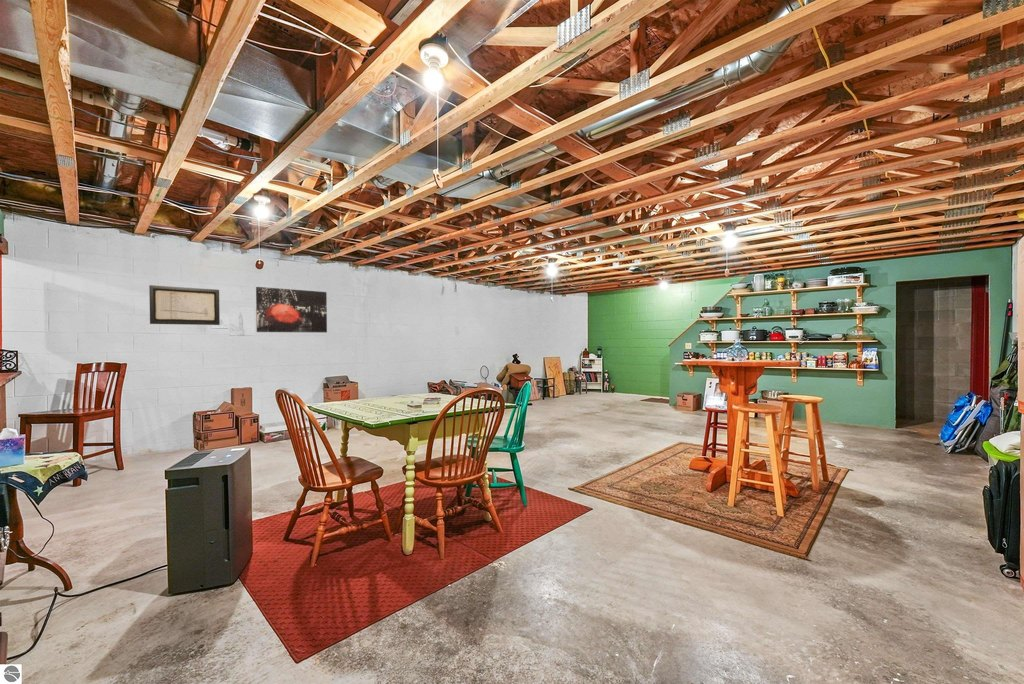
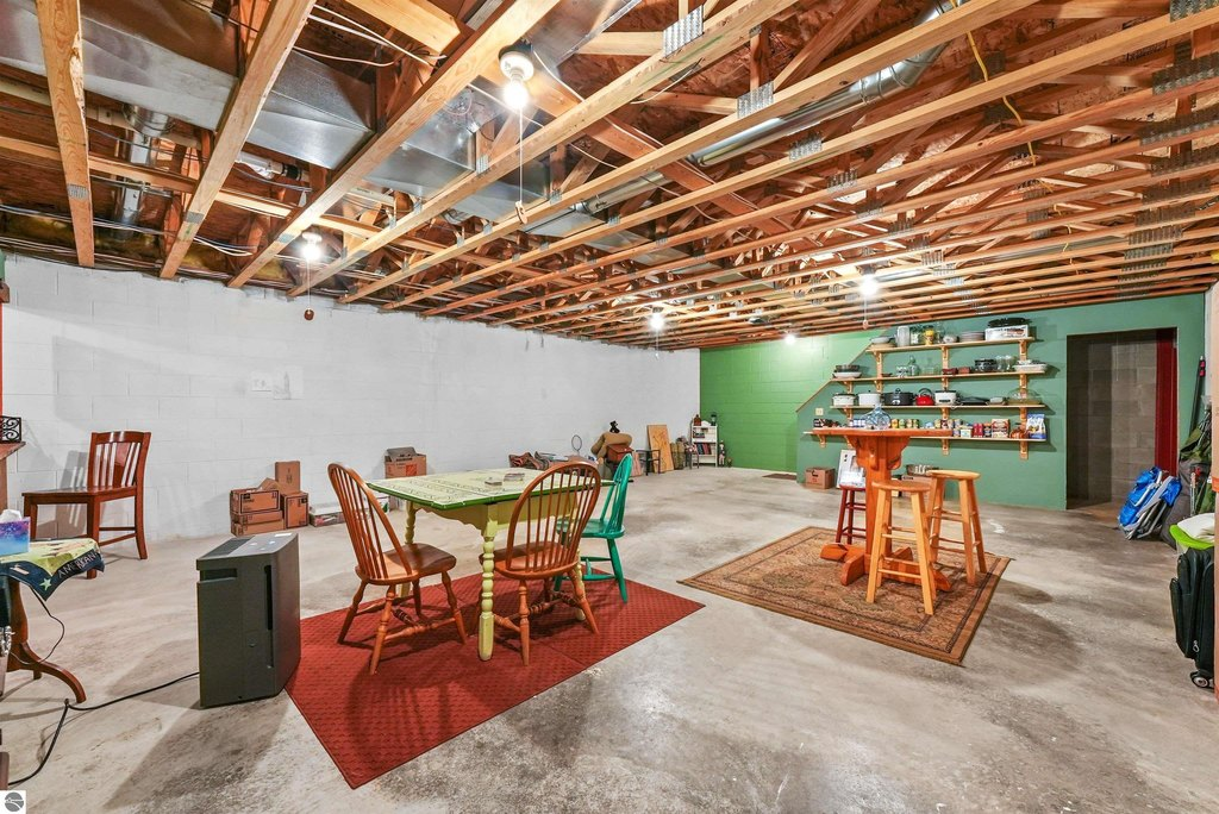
- wall art (293, 311)
- wall art (186, 306)
